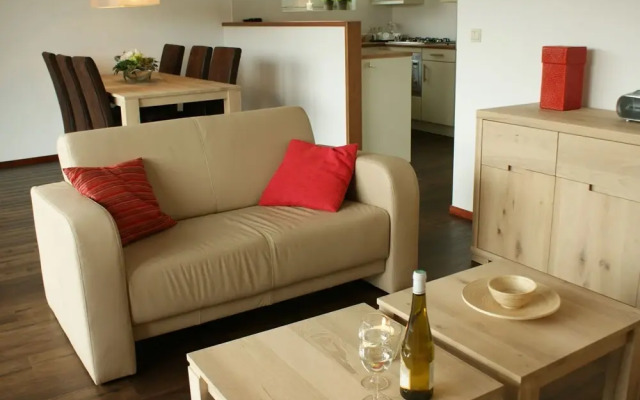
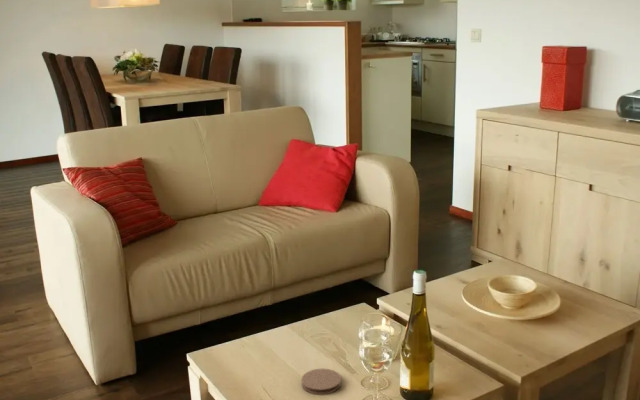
+ coaster (321, 381)
